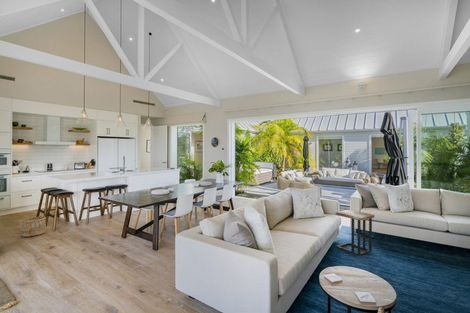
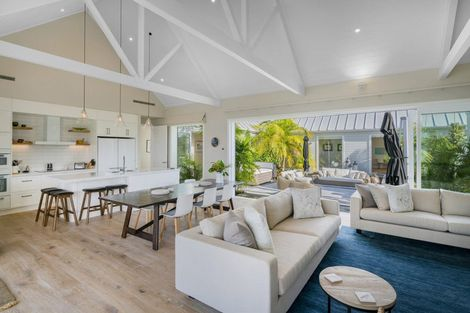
- side table (353, 231)
- wooden bucket (33, 226)
